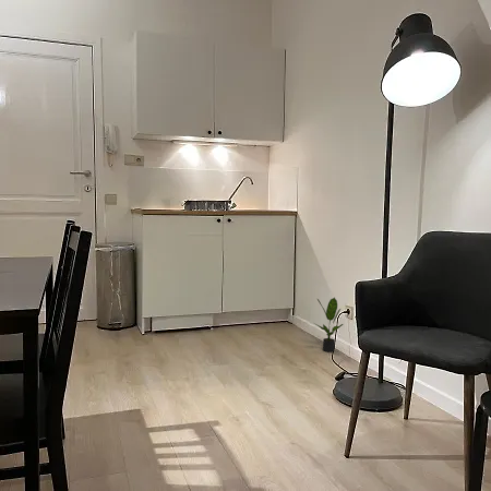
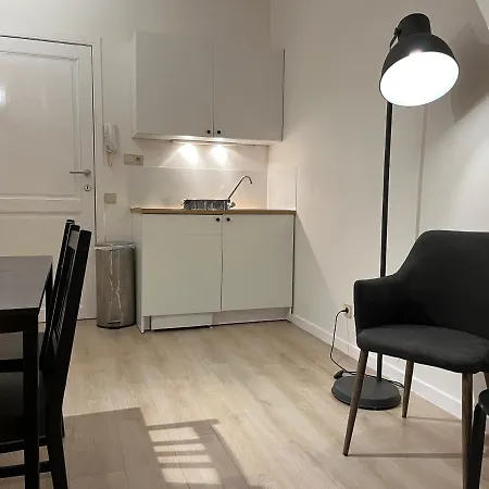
- potted plant (325, 326)
